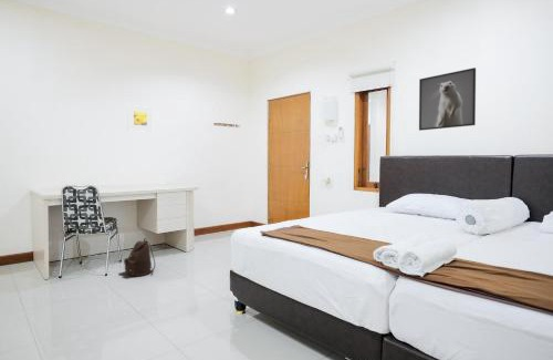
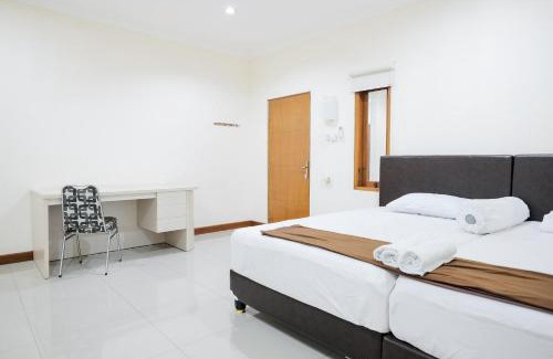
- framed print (140, 119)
- backpack (139, 255)
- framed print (446, 101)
